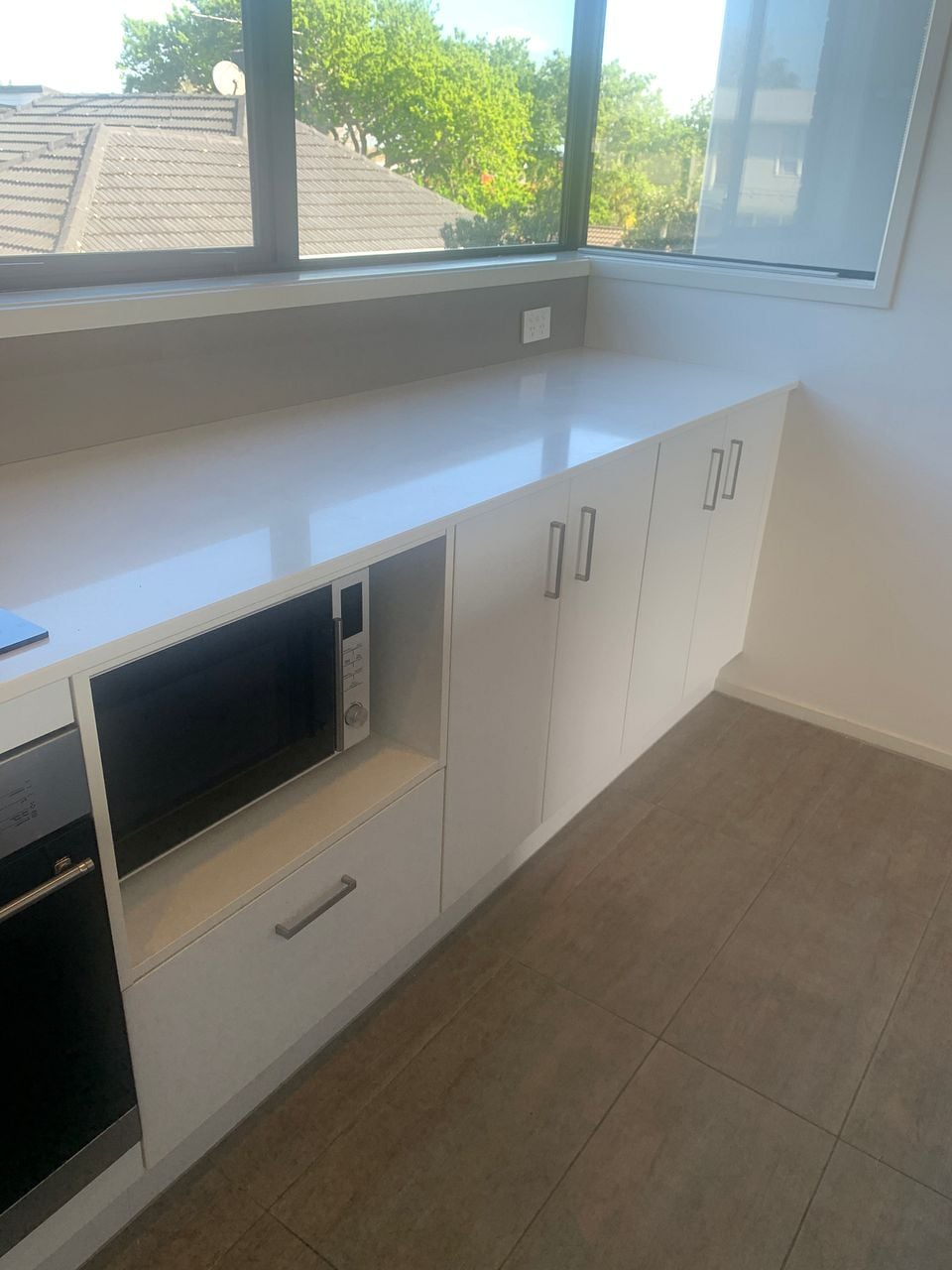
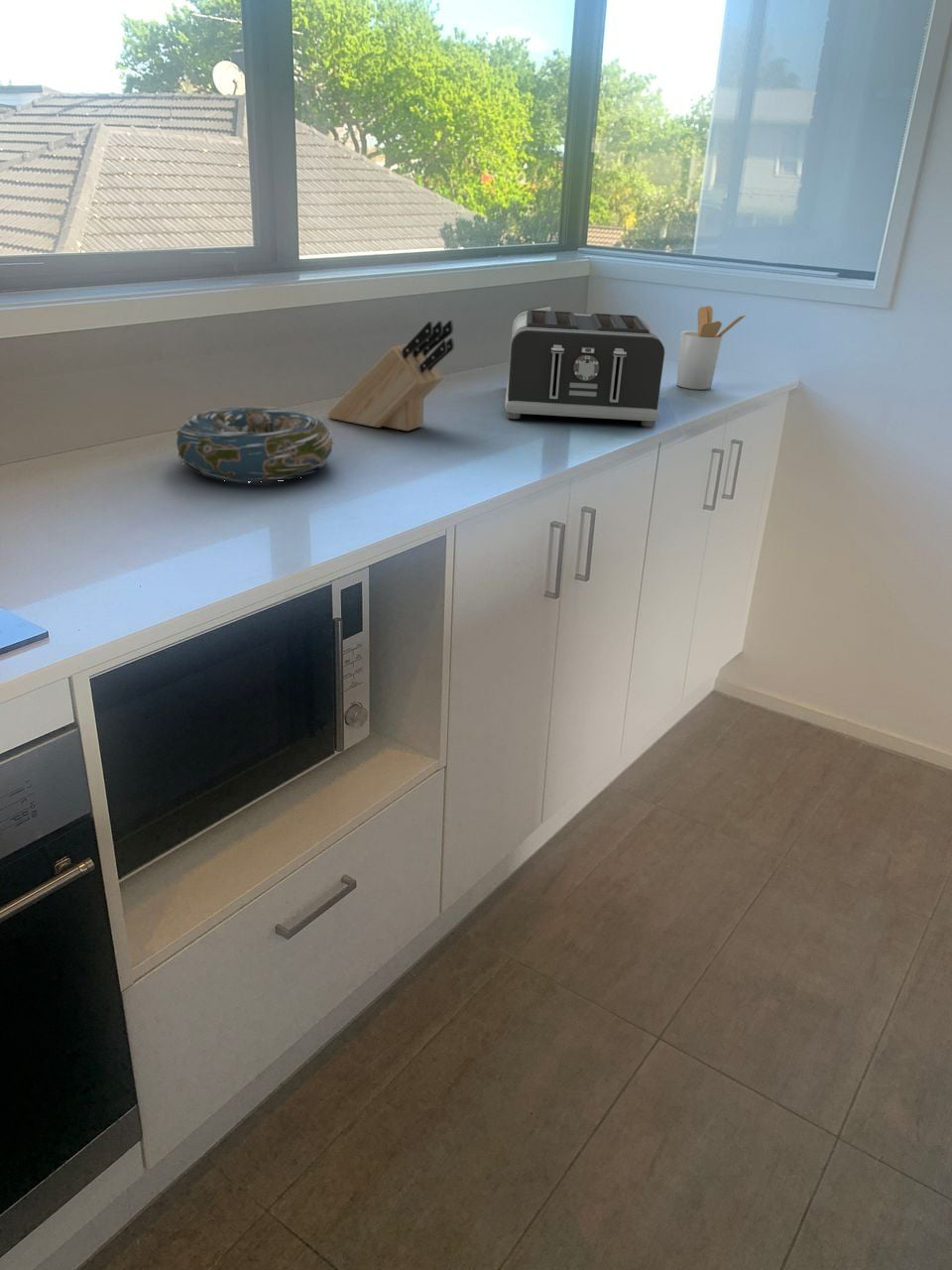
+ decorative bowl (256, 443)
+ knife block (392, 370)
+ toaster (581, 364)
+ utensil holder (710, 348)
